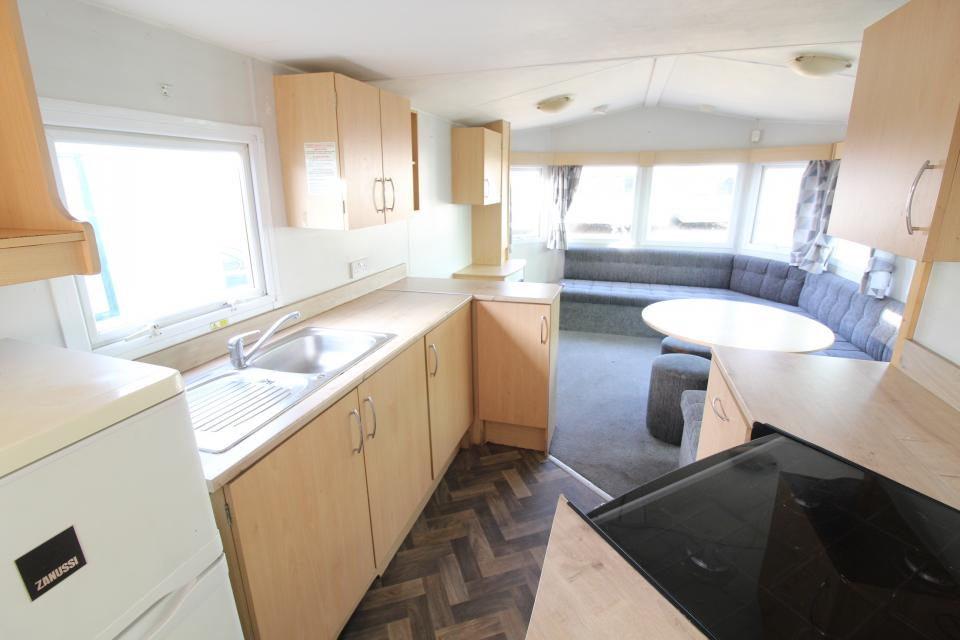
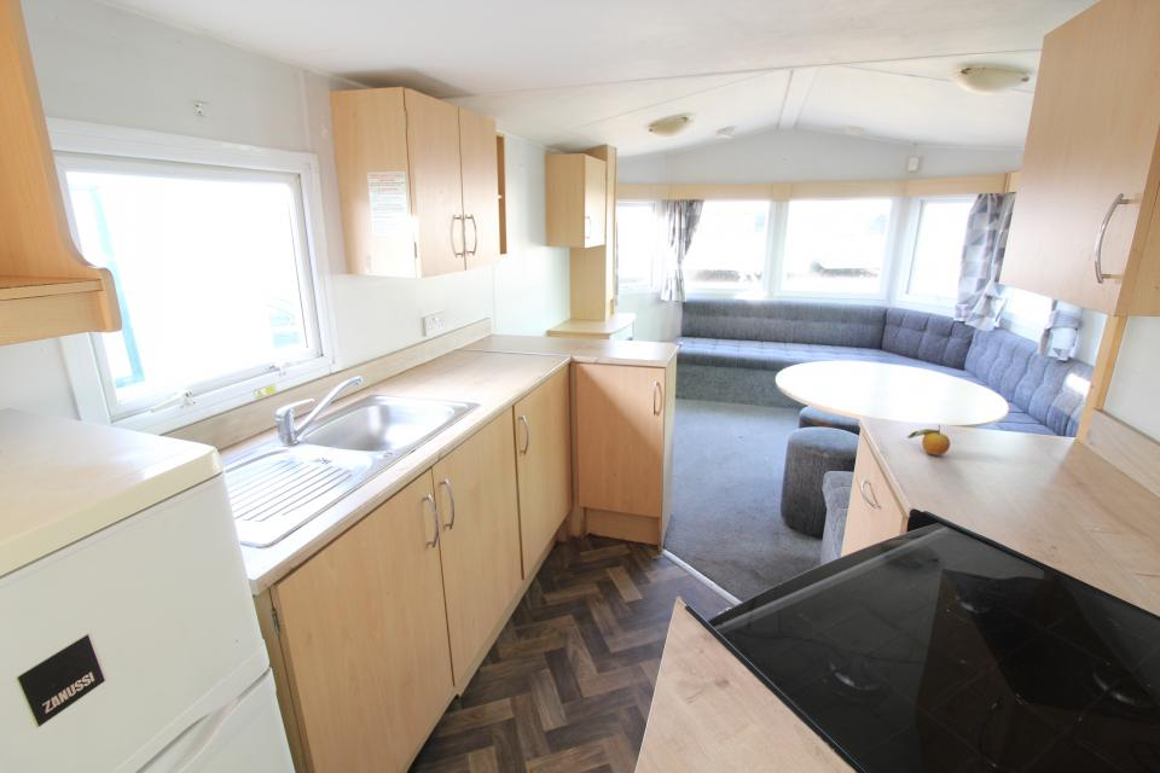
+ fruit (928, 437)
